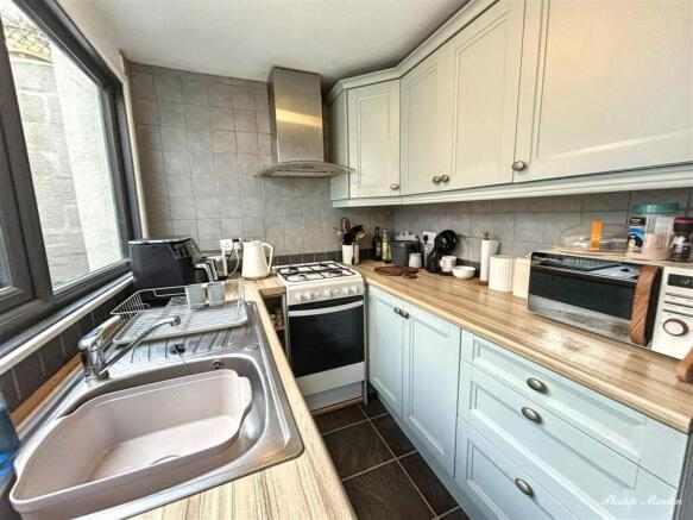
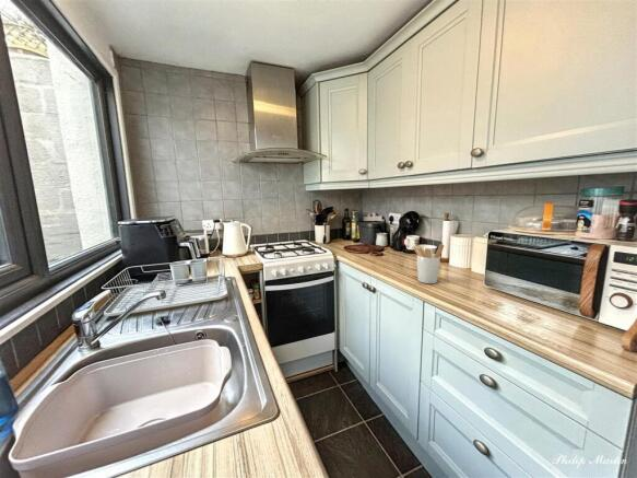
+ utensil holder (426, 263)
